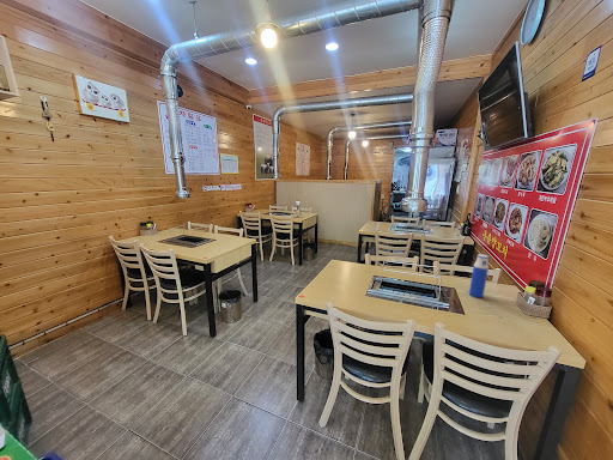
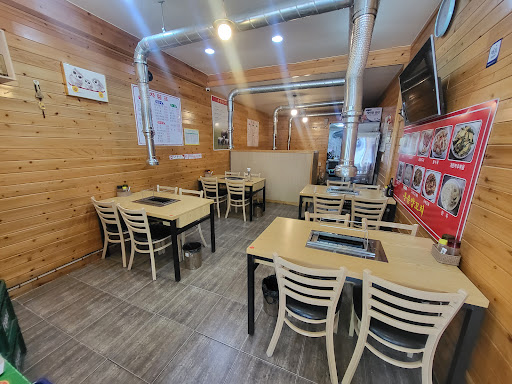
- water bottle (479, 276)
